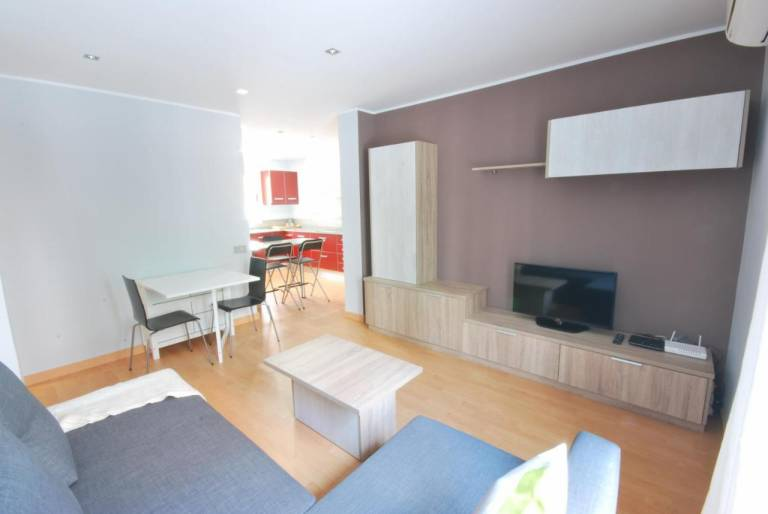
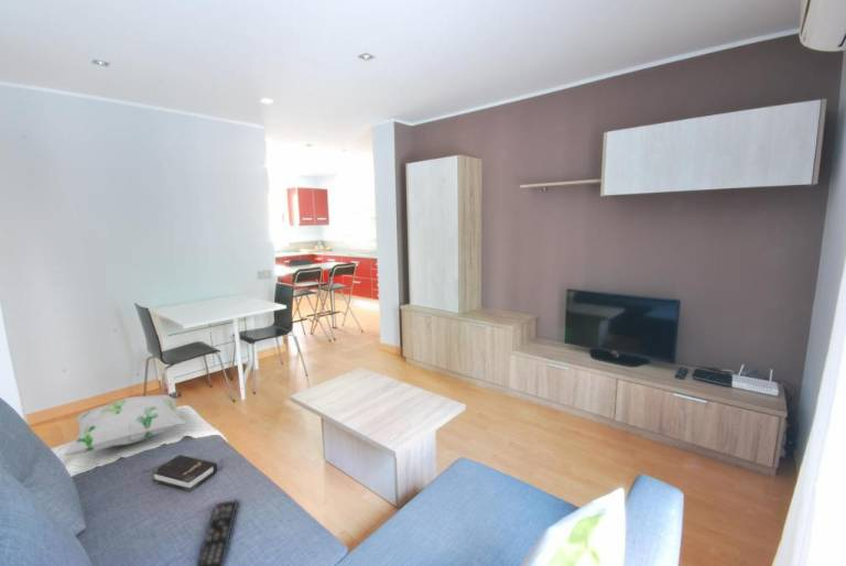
+ remote control (218, 532)
+ decorative pillow (131, 418)
+ hardback book (185, 471)
